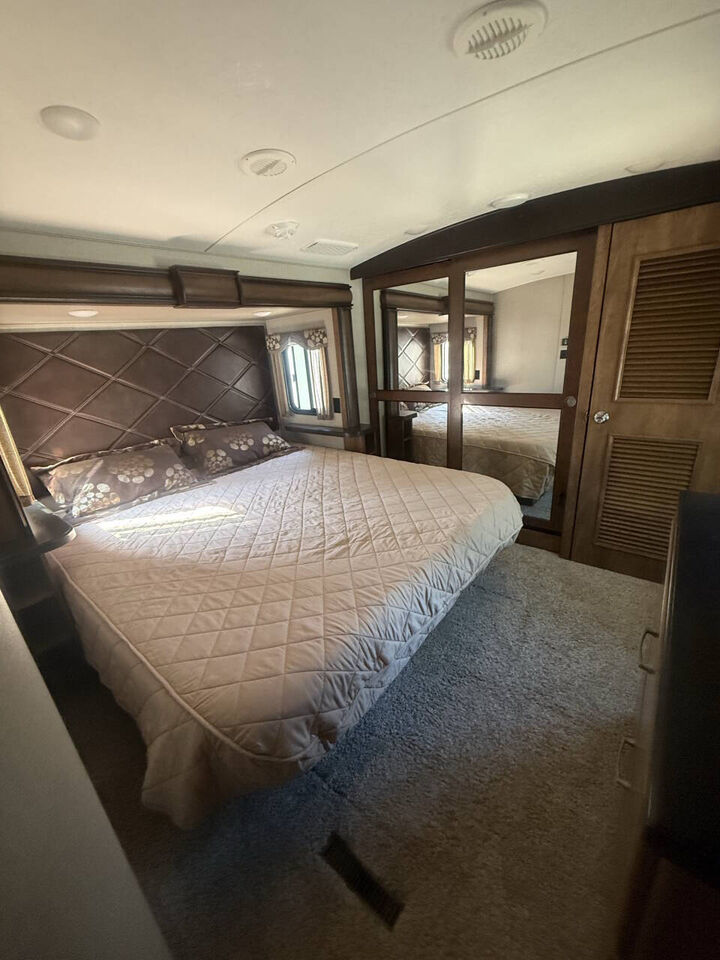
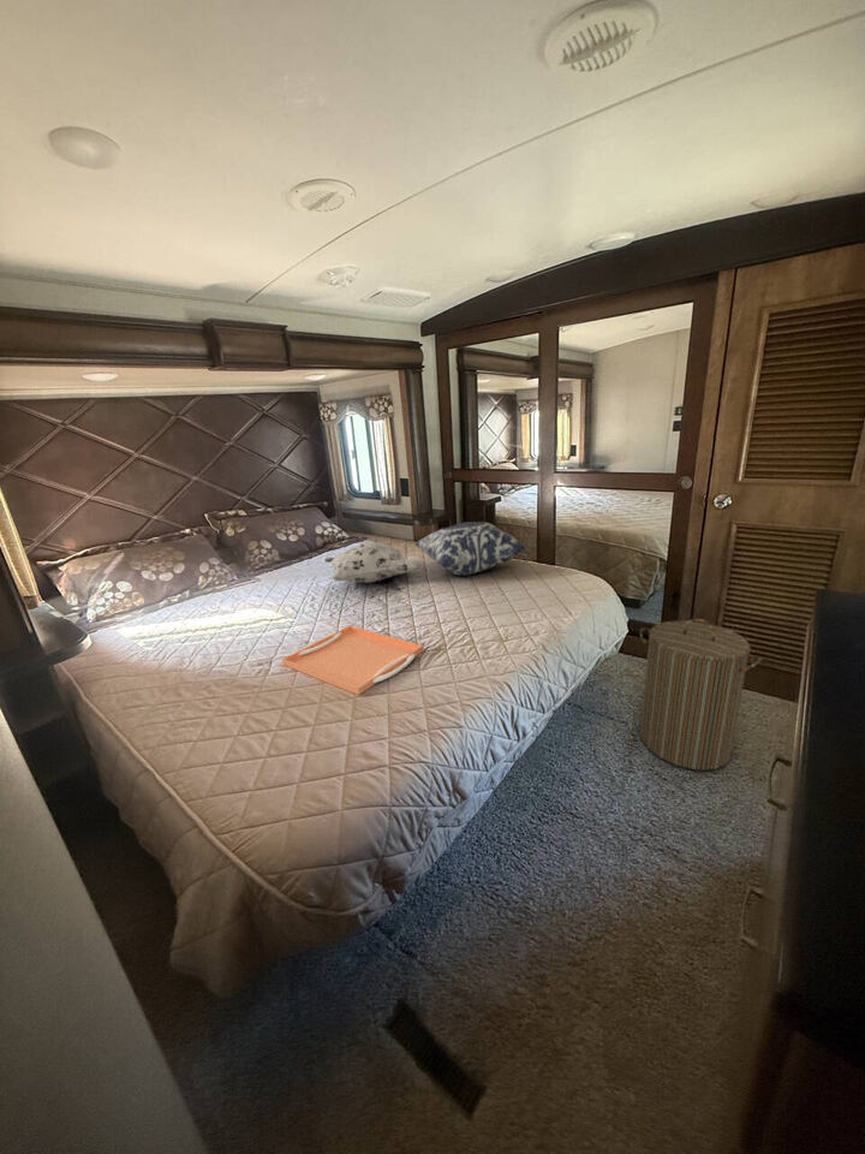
+ laundry hamper (691, 683)
+ decorative pillow (369, 563)
+ cushion (467, 546)
+ serving tray (353, 655)
